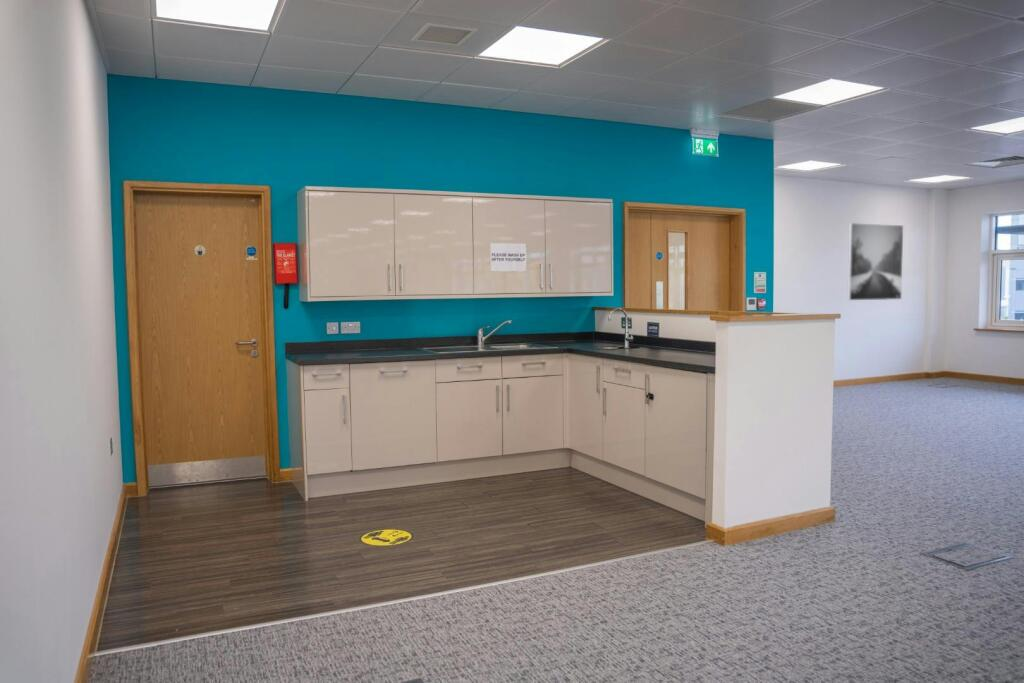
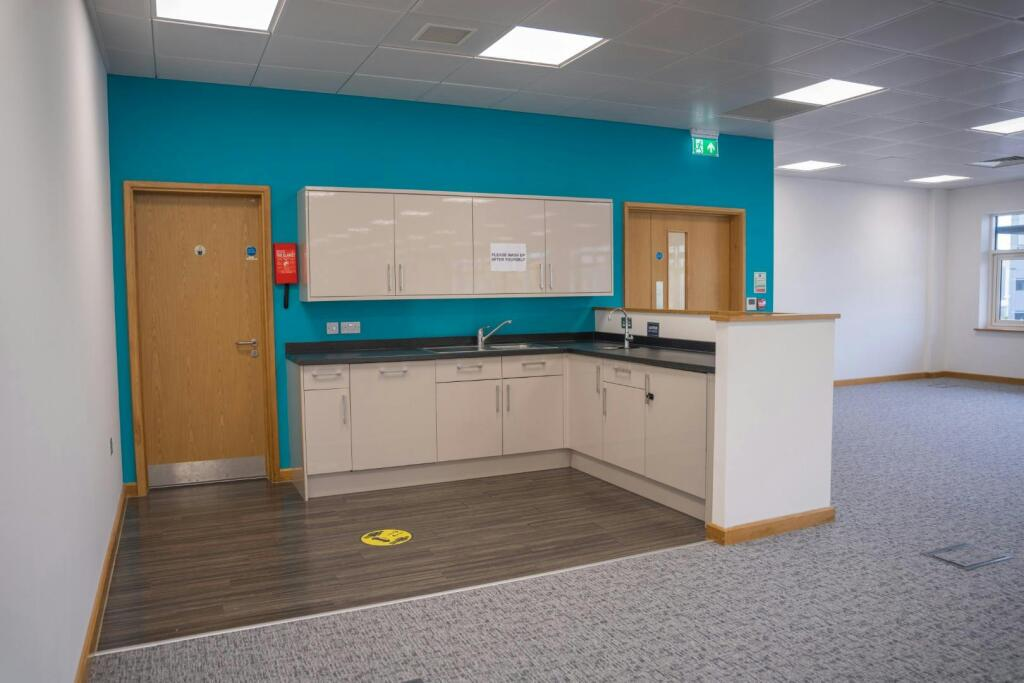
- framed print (876, 262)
